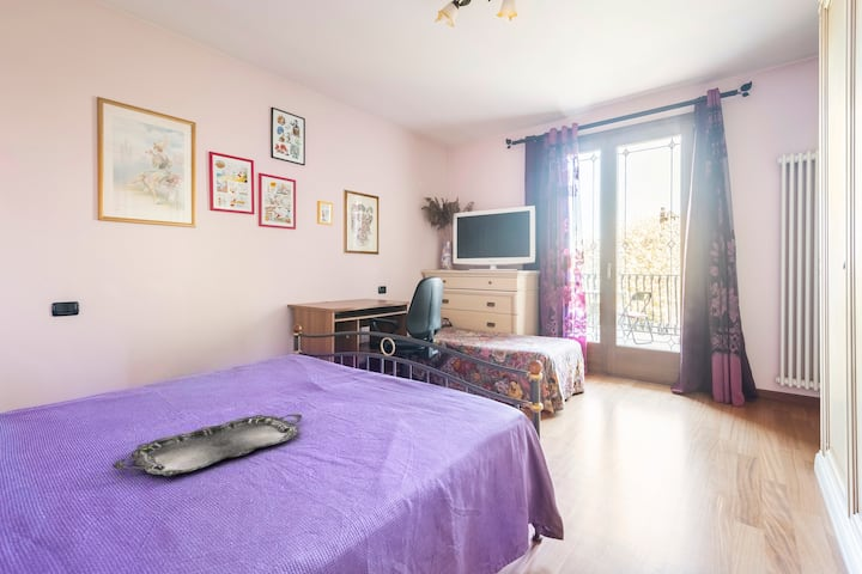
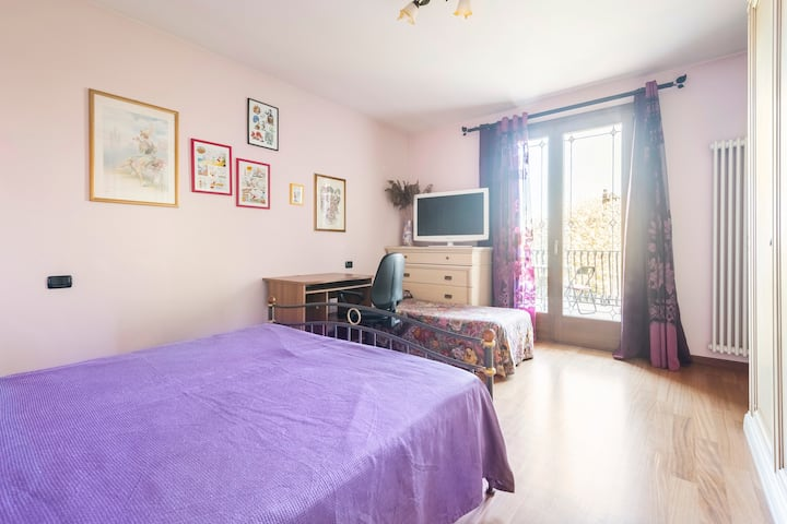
- serving tray (221, 440)
